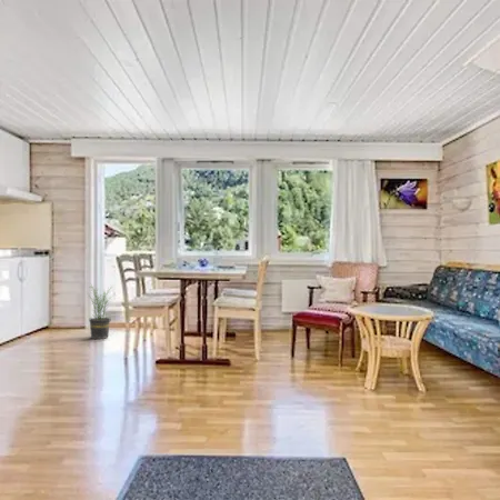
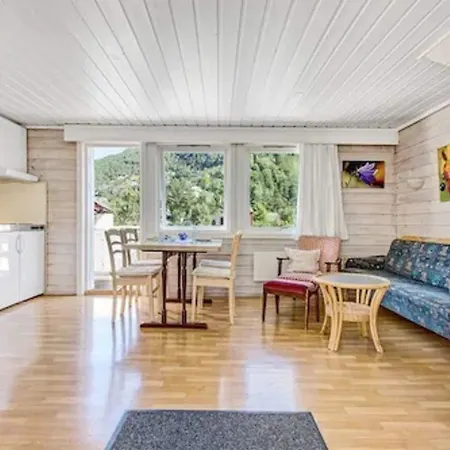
- potted plant (99, 310)
